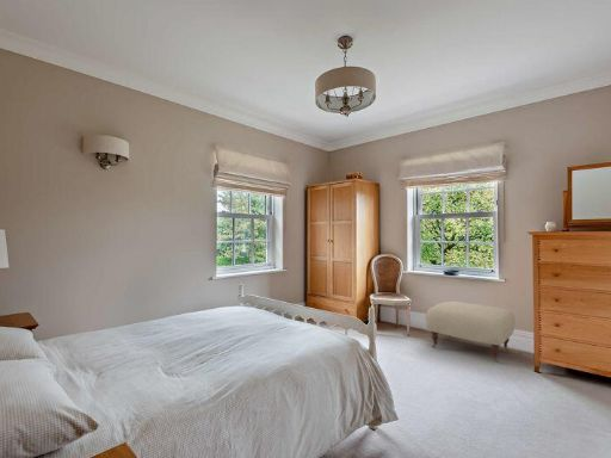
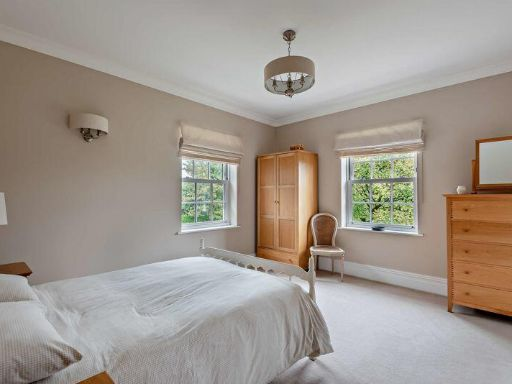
- ottoman (469, 327)
